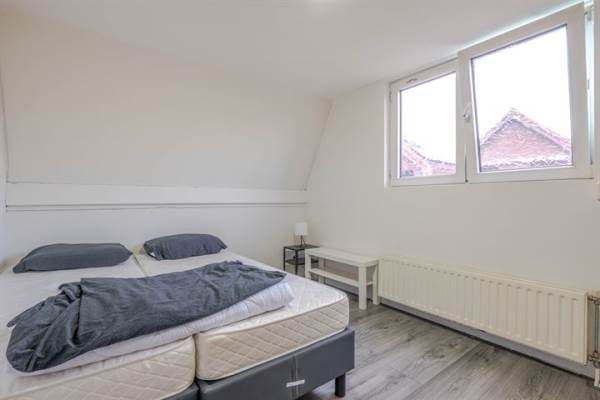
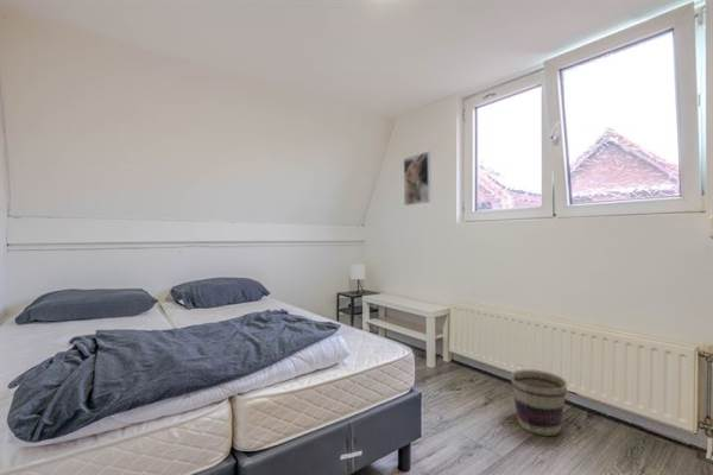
+ basket (538, 401)
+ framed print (416, 179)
